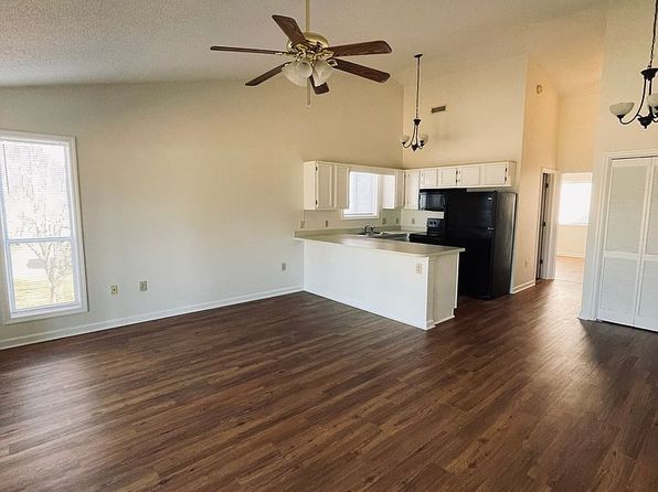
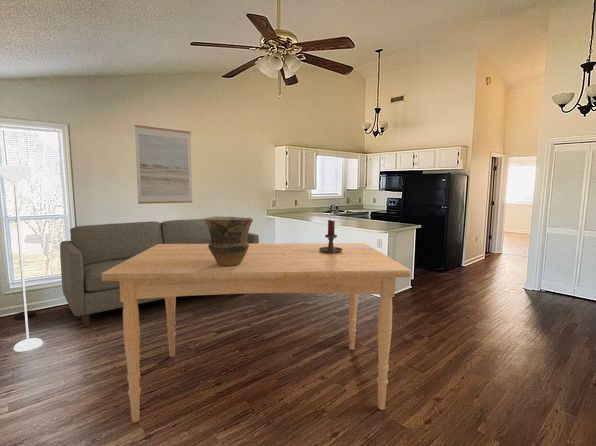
+ candle holder (331, 235)
+ dining table (263, 292)
+ vase (229, 240)
+ wall art (165, 166)
+ sofa (169, 243)
+ floor lamp (20, 251)
